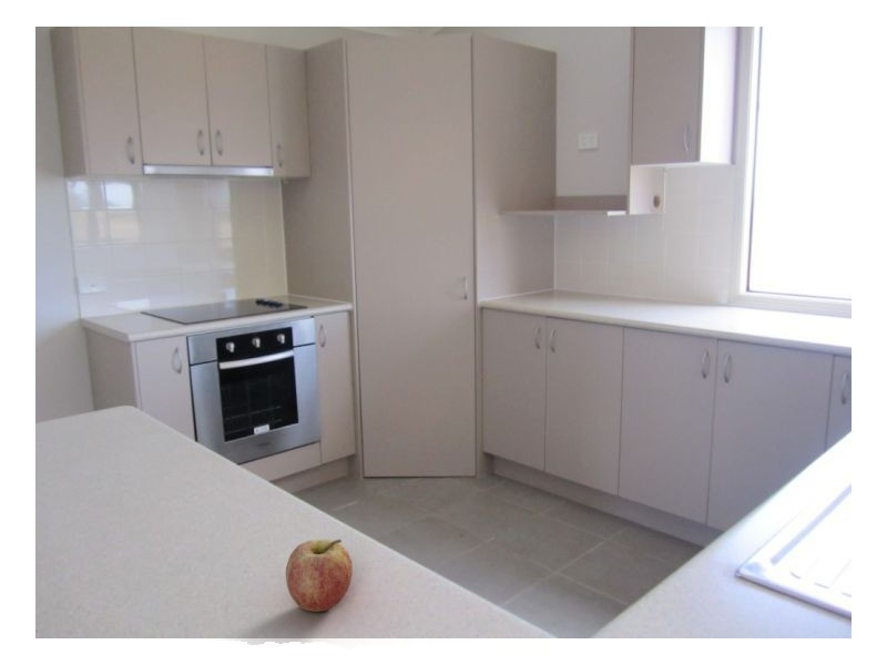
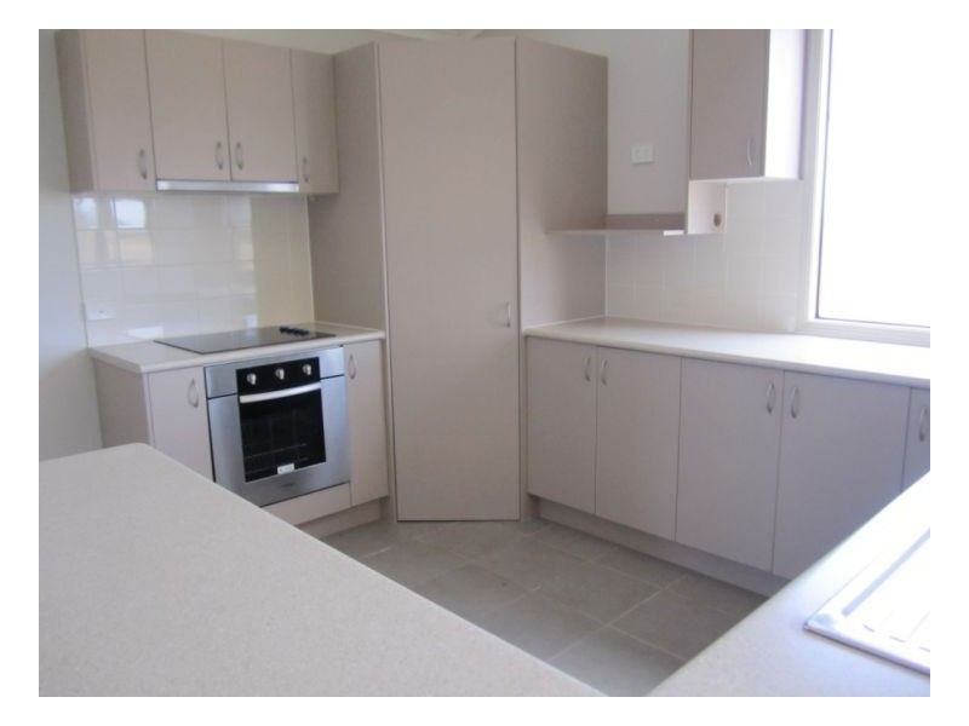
- fruit (319, 573)
